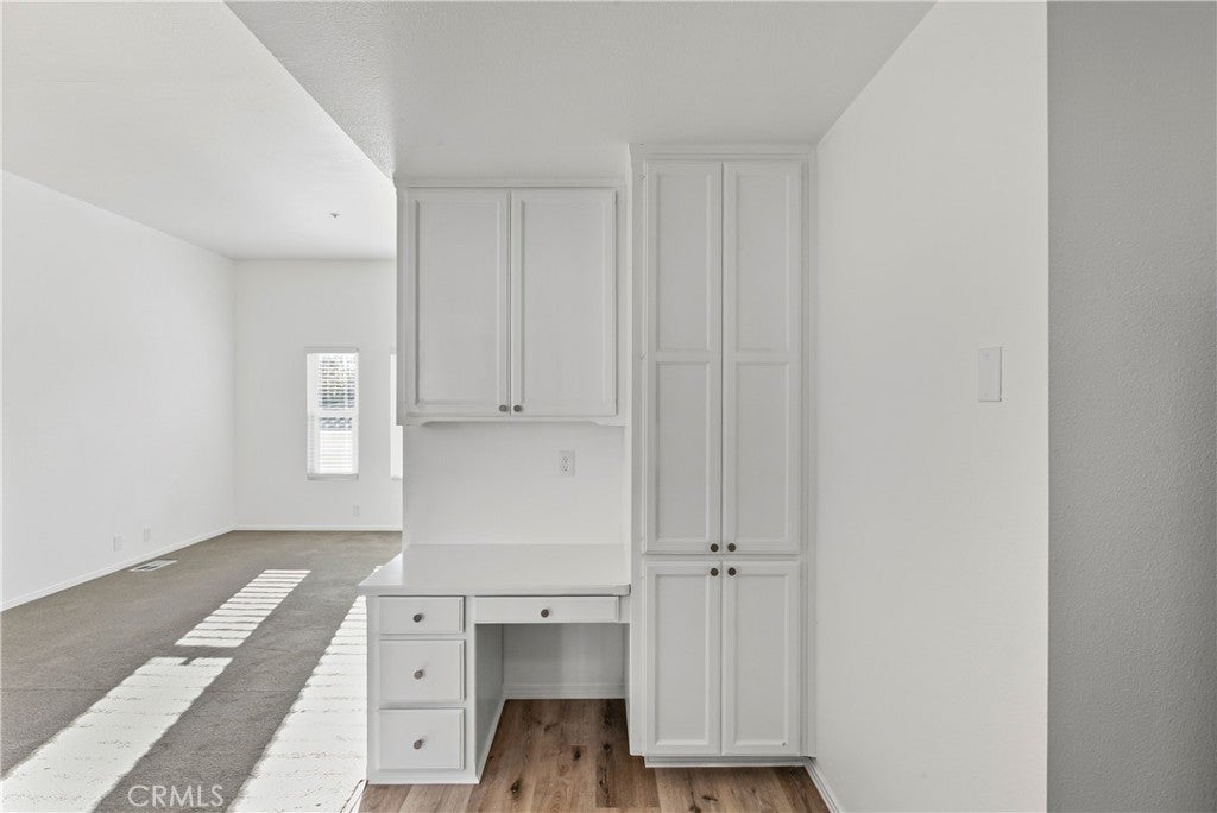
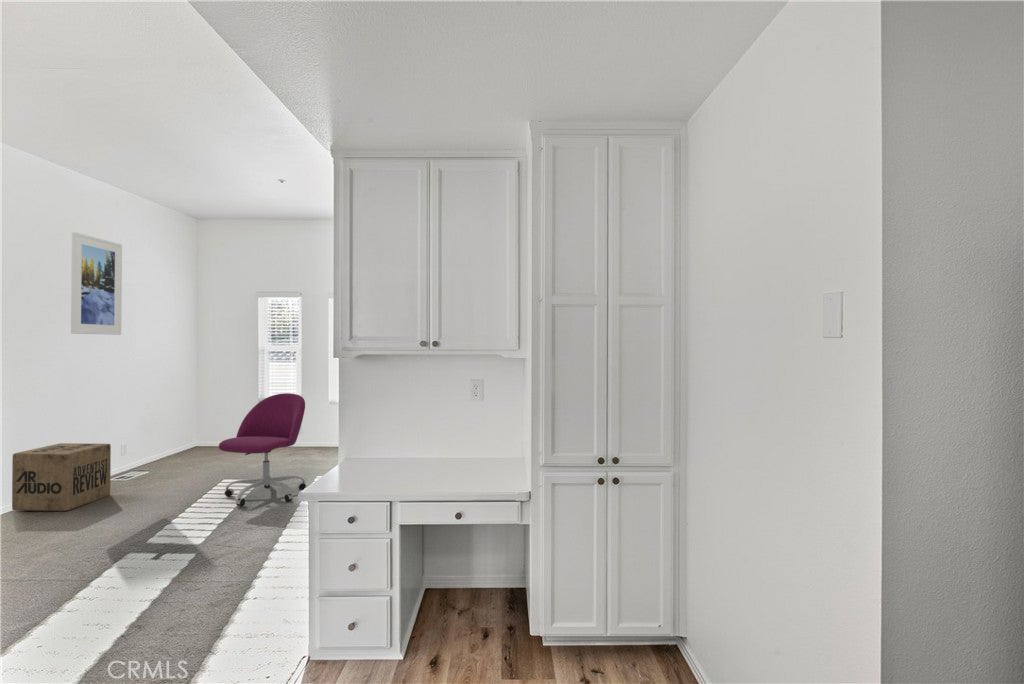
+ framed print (98, 286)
+ cardboard box (63, 475)
+ office chair (264, 446)
